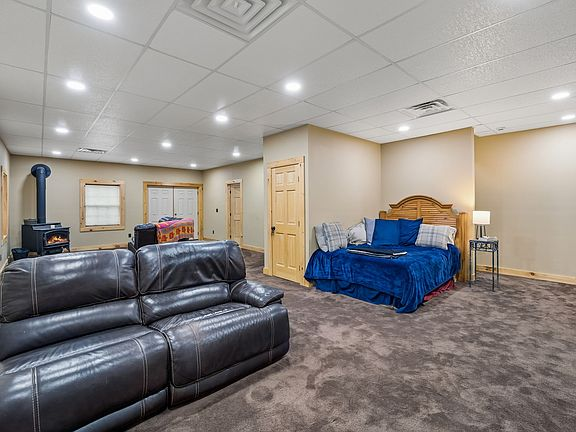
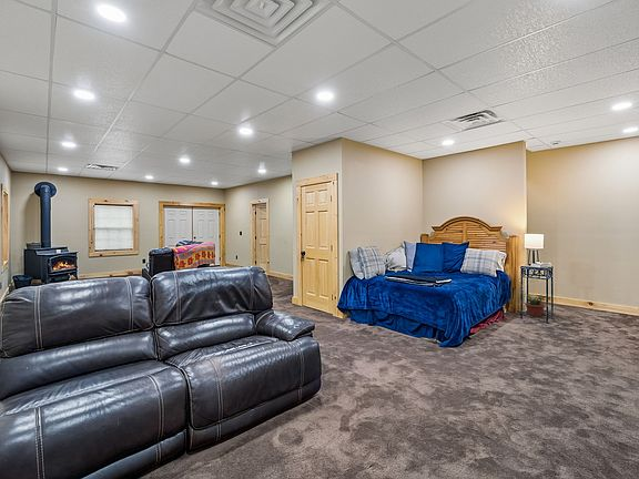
+ potted plant (535, 305)
